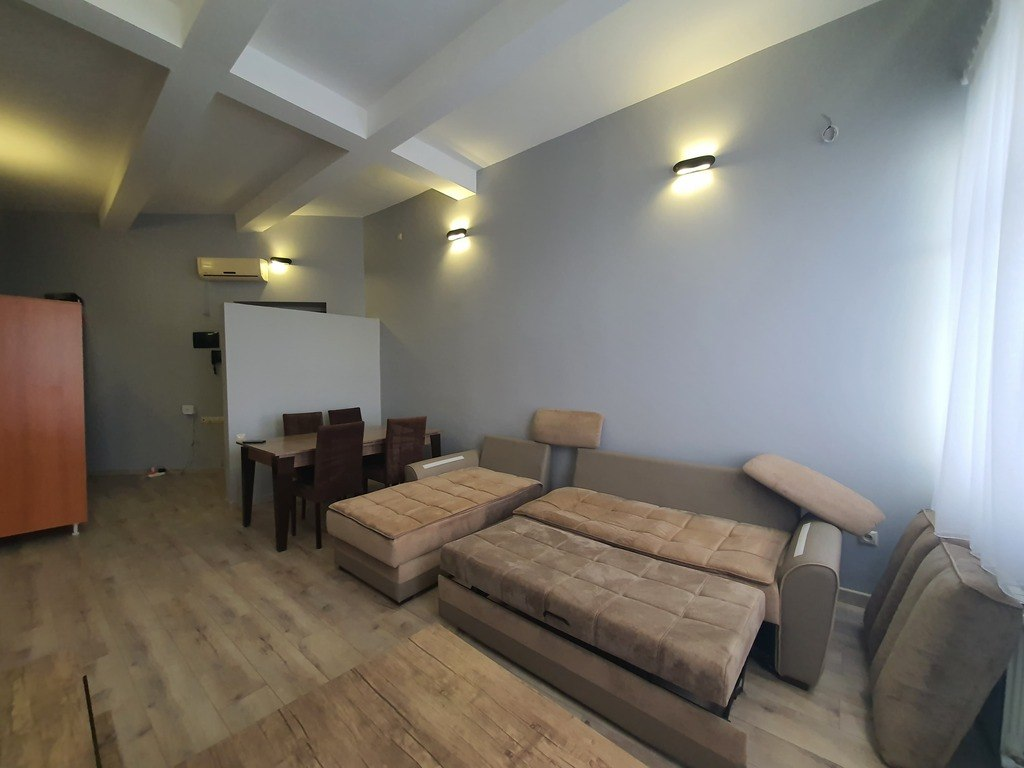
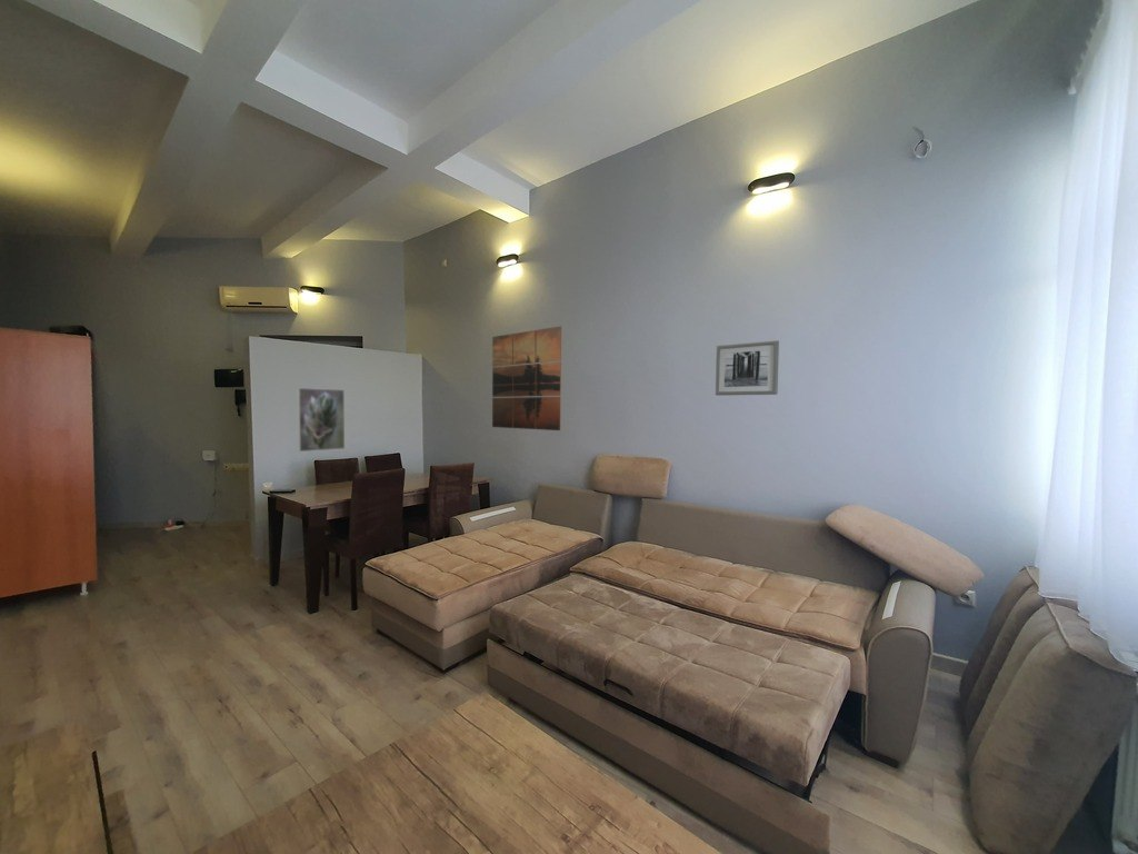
+ wall art (746, 369)
+ wall art (523, 380)
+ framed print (321, 419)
